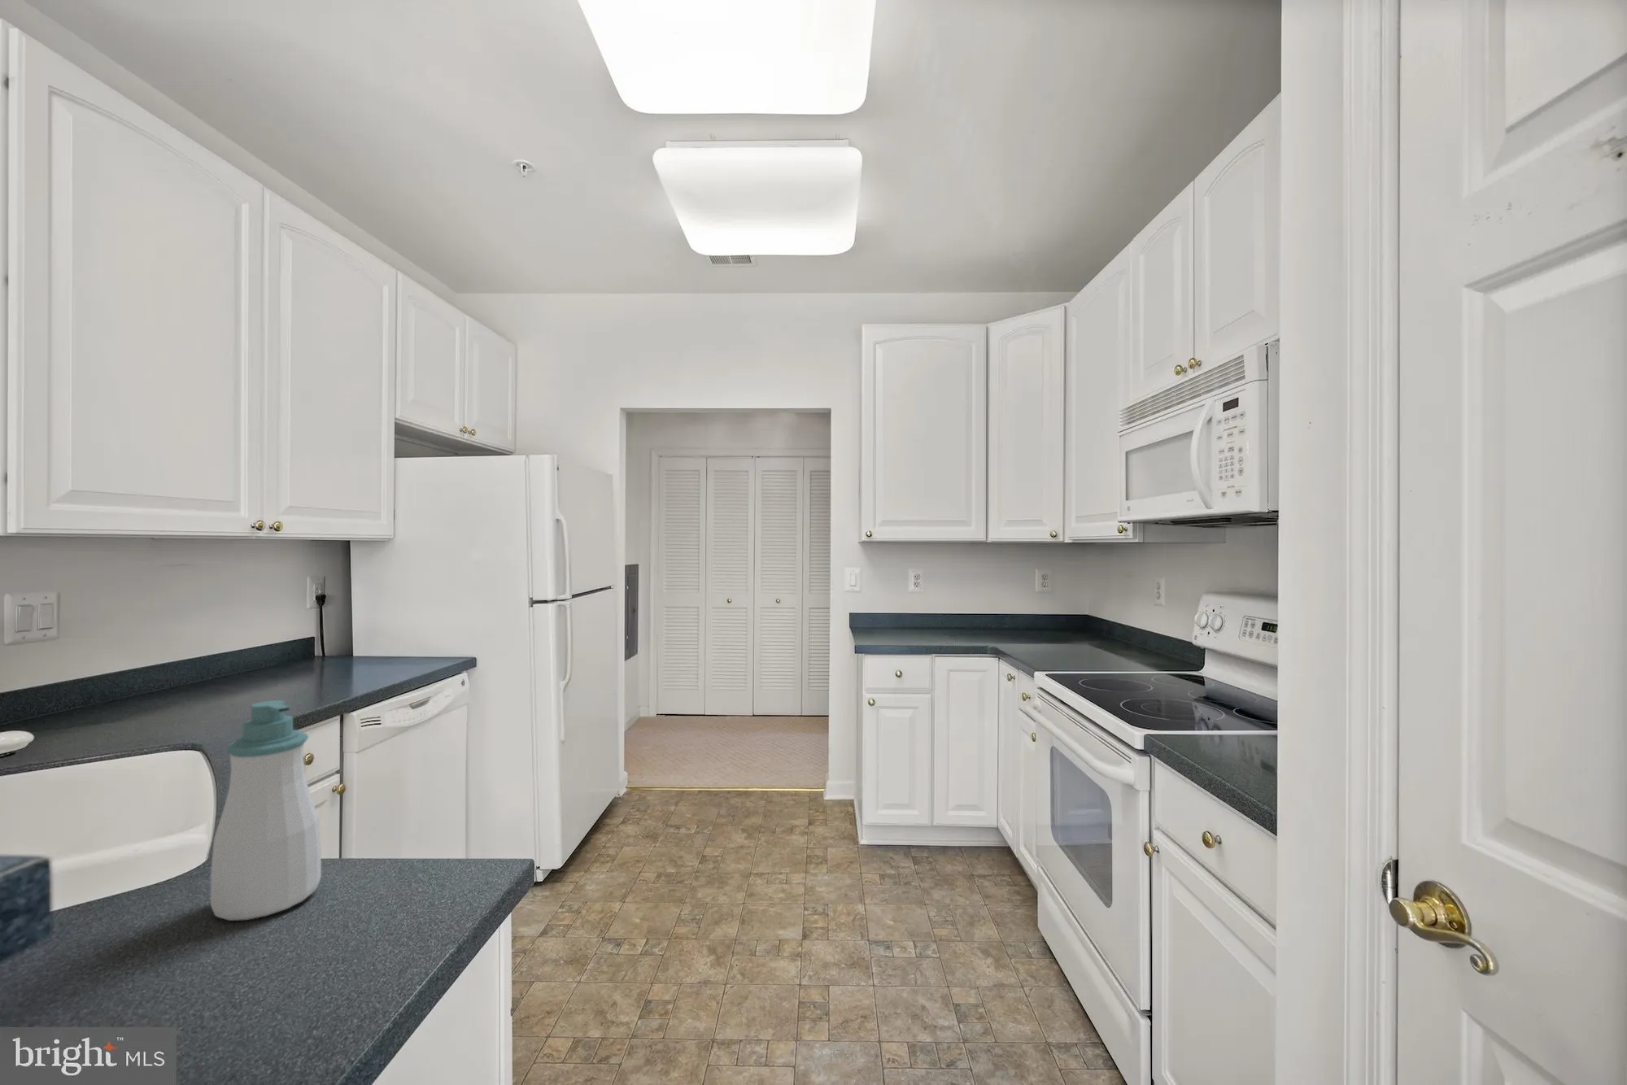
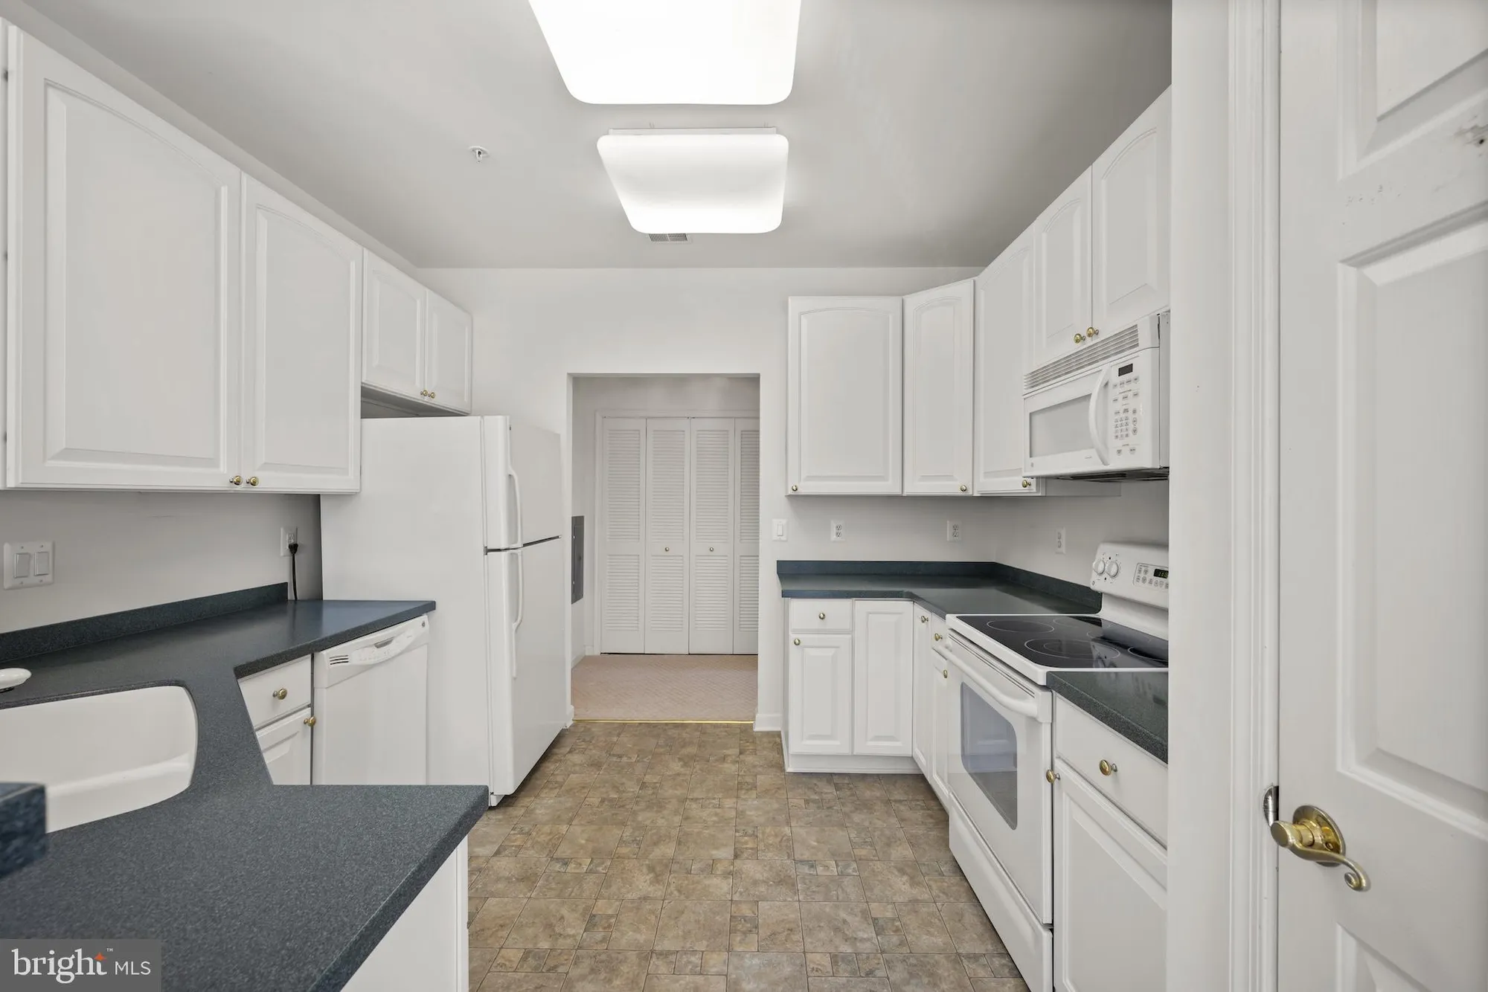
- soap bottle (268, 802)
